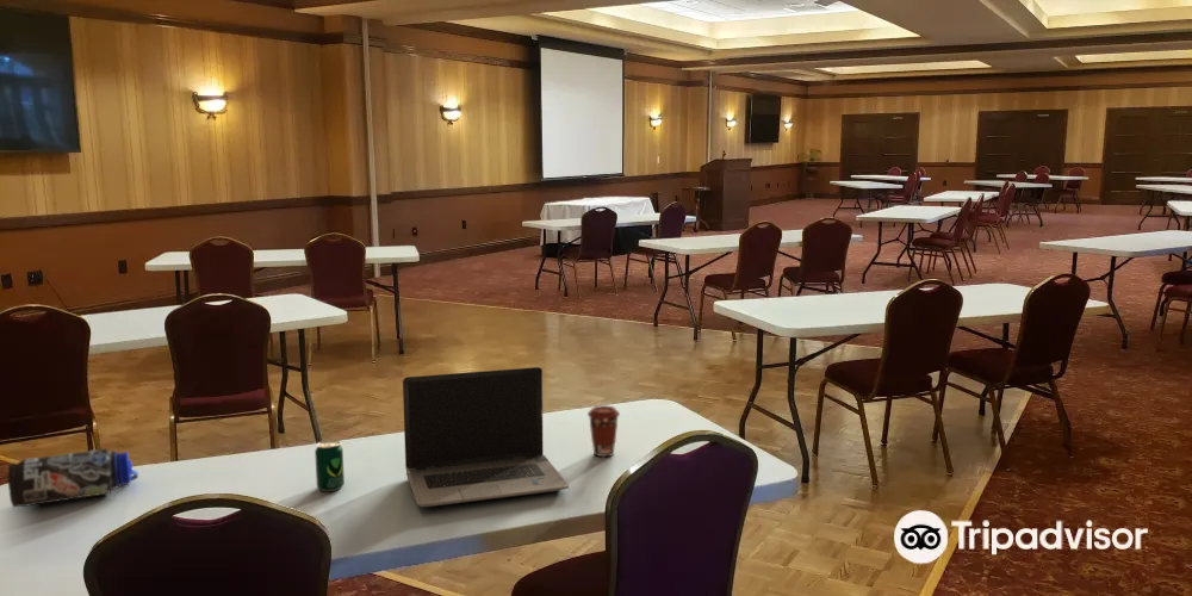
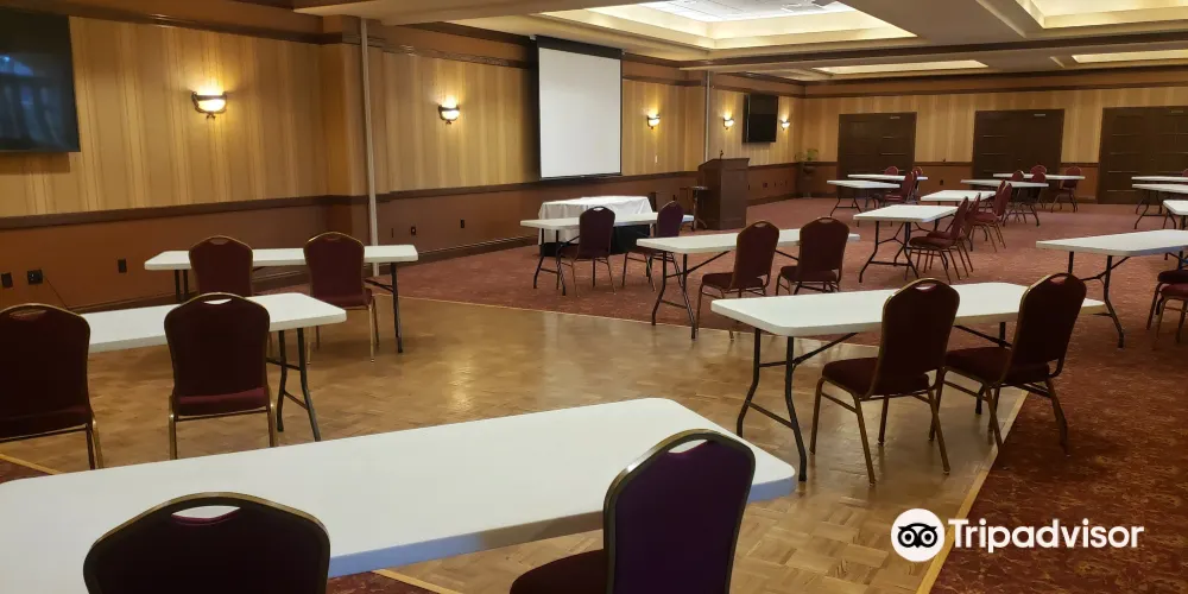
- coffee cup (603, 430)
- laptop computer (484, 434)
- water bottle (75, 474)
- beverage can (329, 465)
